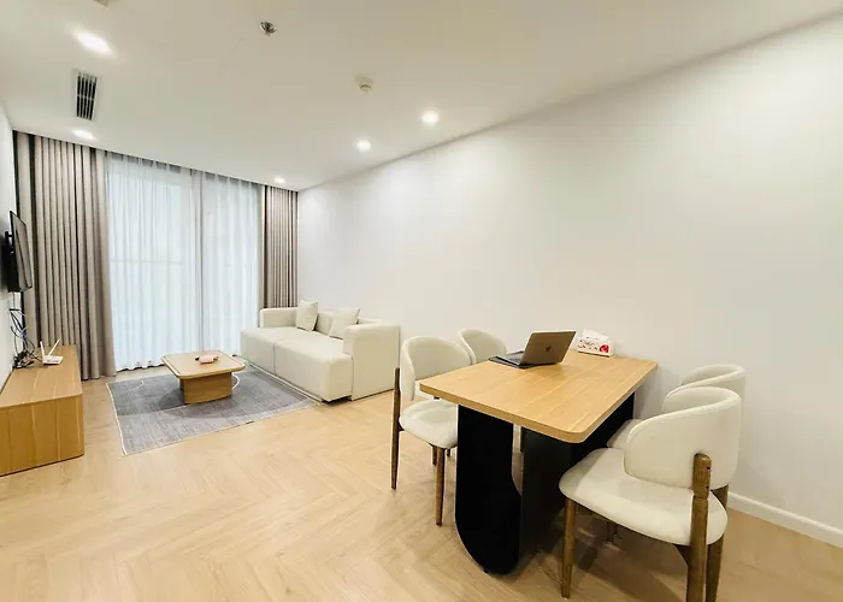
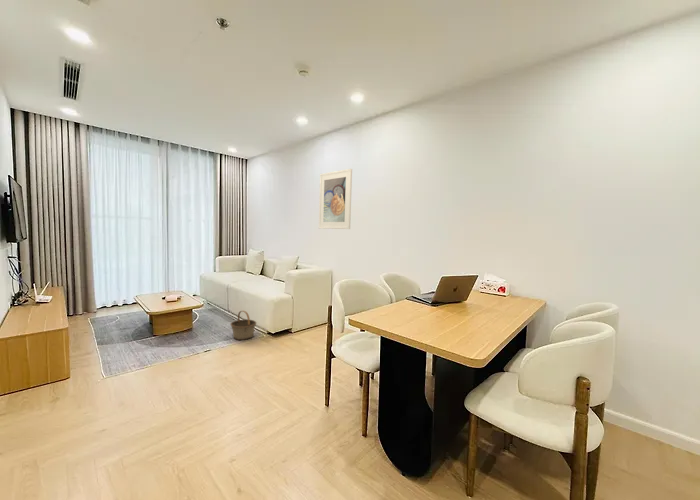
+ basket (243, 324)
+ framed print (334, 200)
